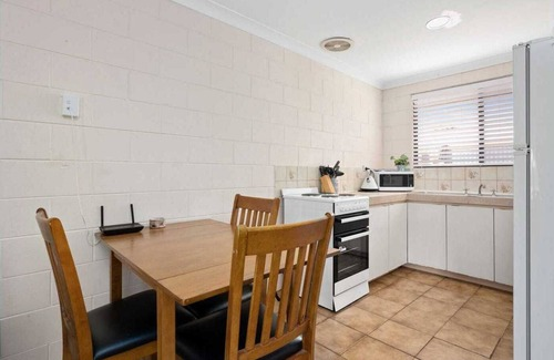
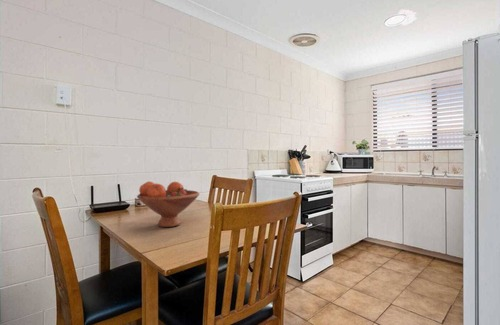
+ fruit bowl (169, 203)
